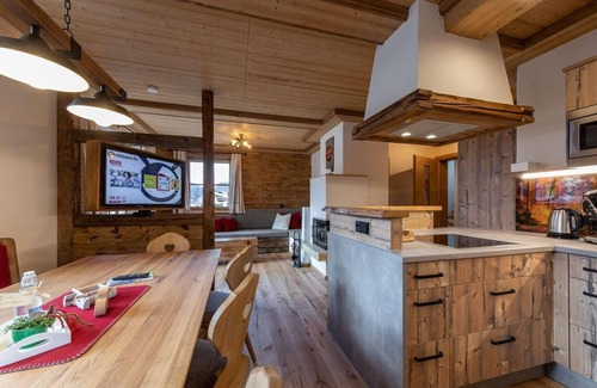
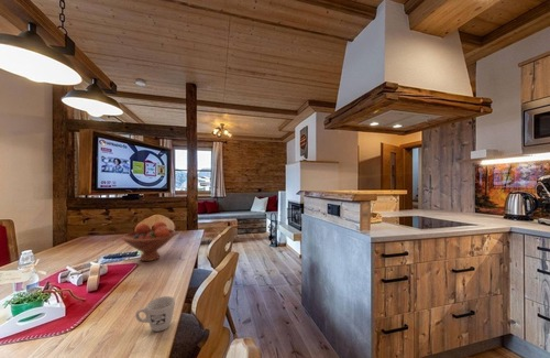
+ fruit bowl (150, 241)
+ mug (155, 315)
